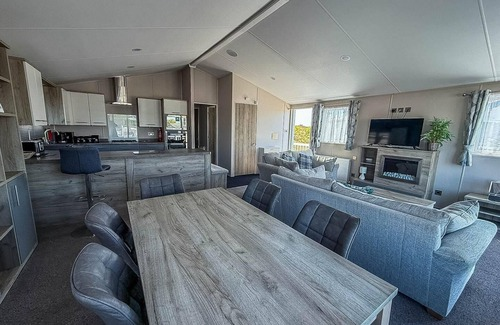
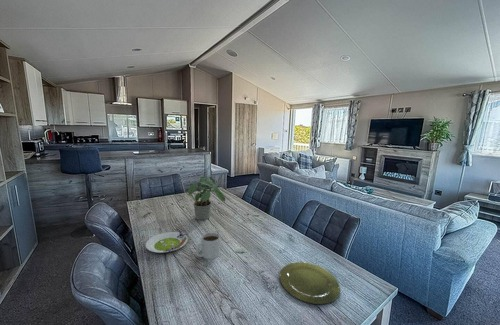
+ mug (207, 246)
+ potted plant (205, 198)
+ salad plate (167, 242)
+ plate (308, 280)
